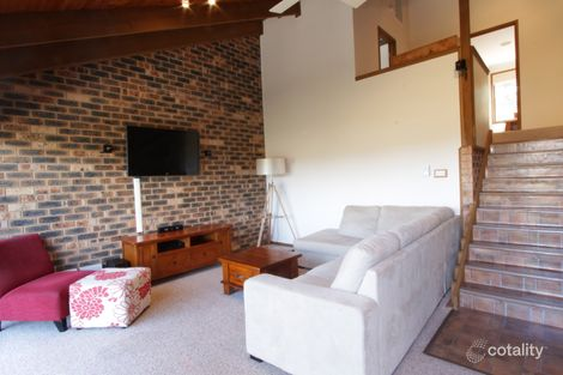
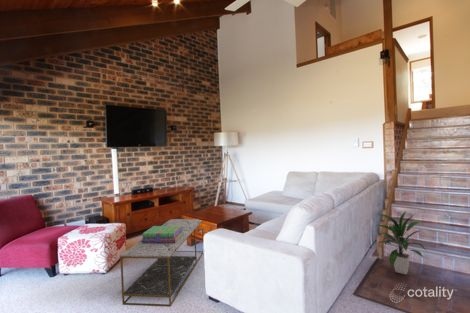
+ coffee table (170, 253)
+ indoor plant (399, 241)
+ stack of books (163, 233)
